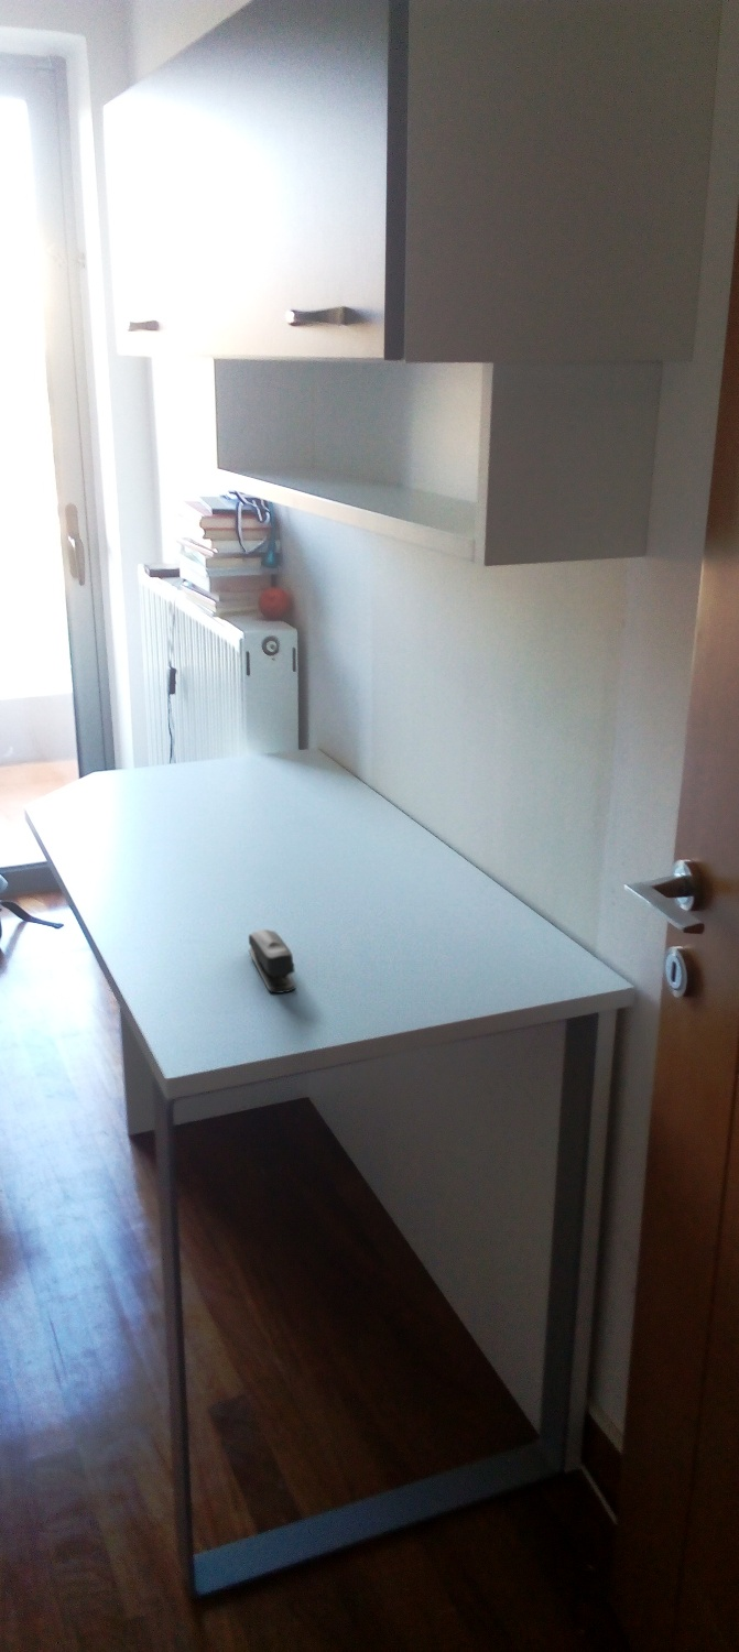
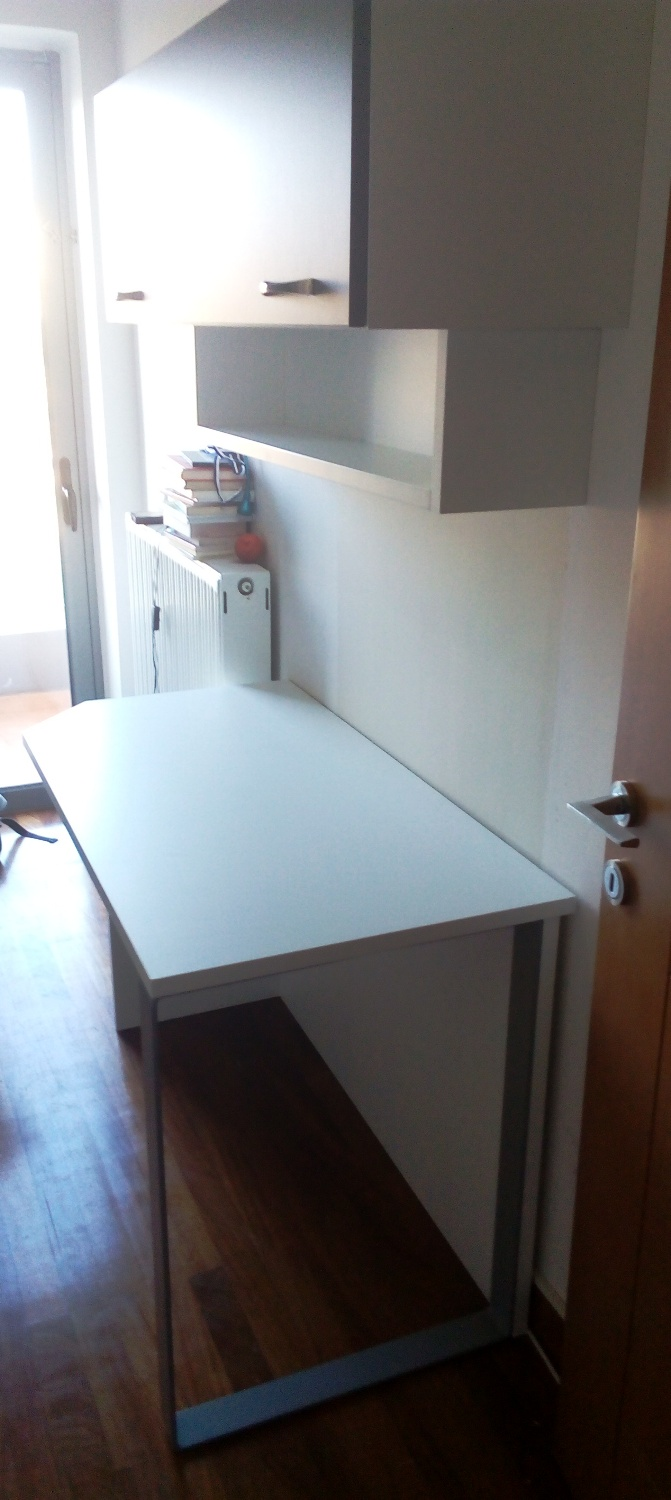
- stapler (271, 953)
